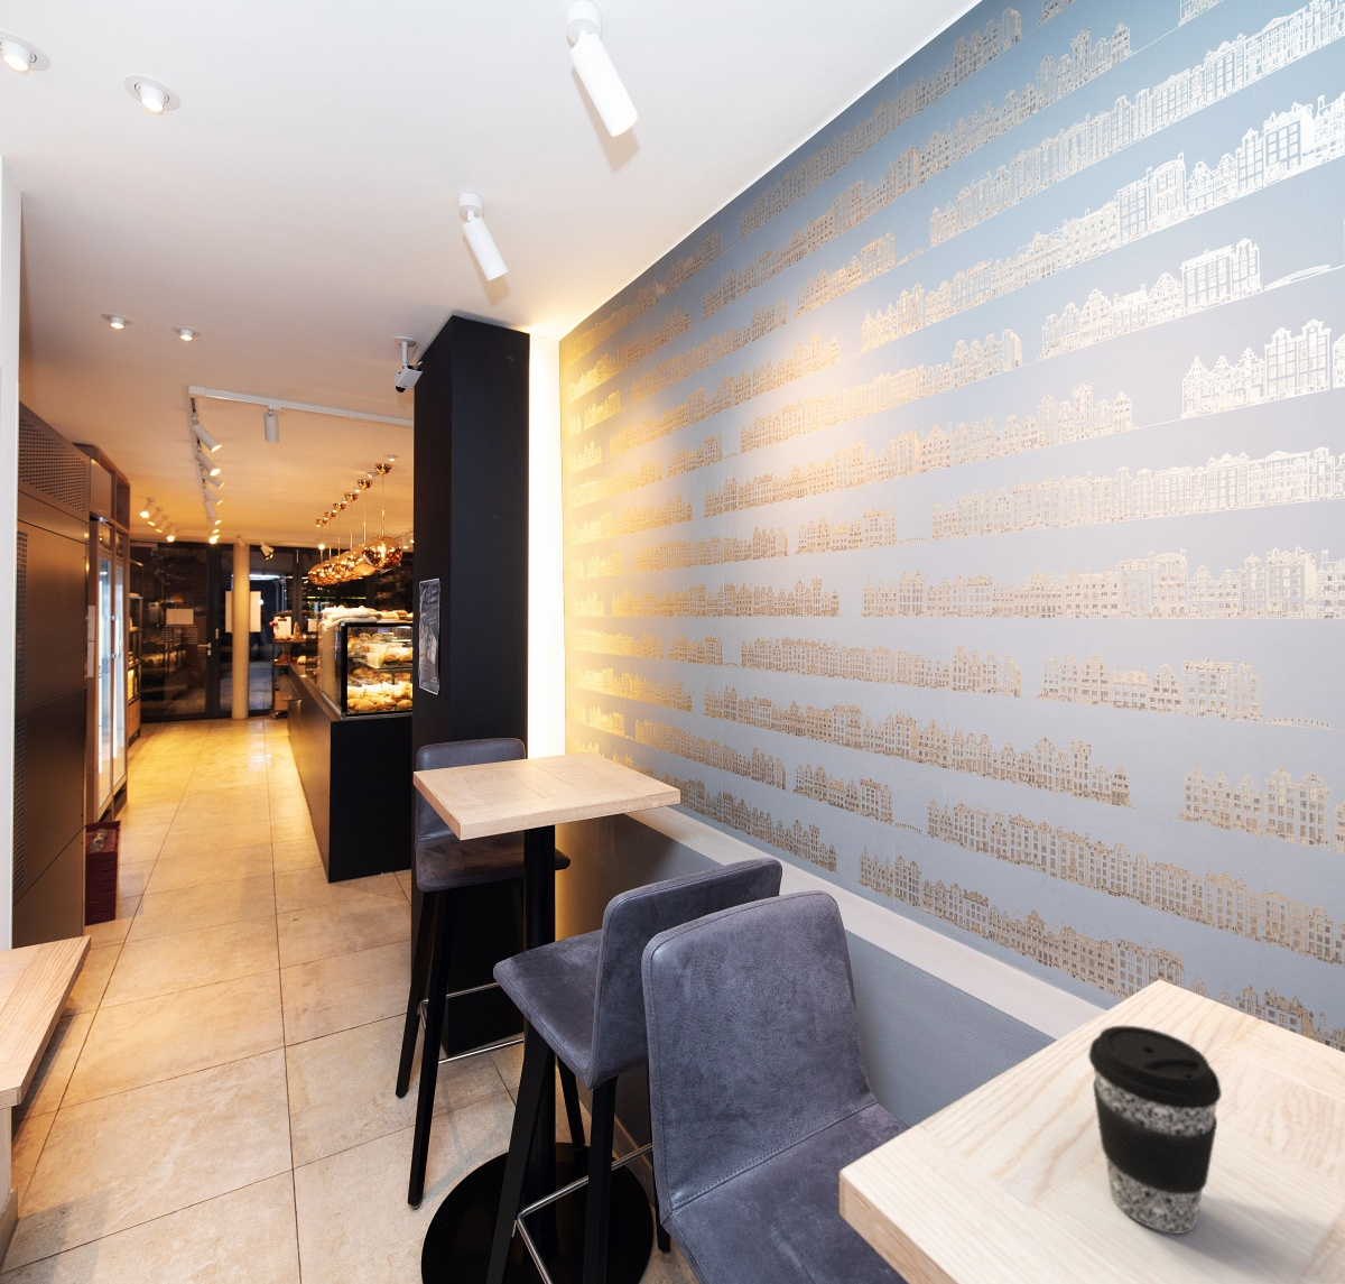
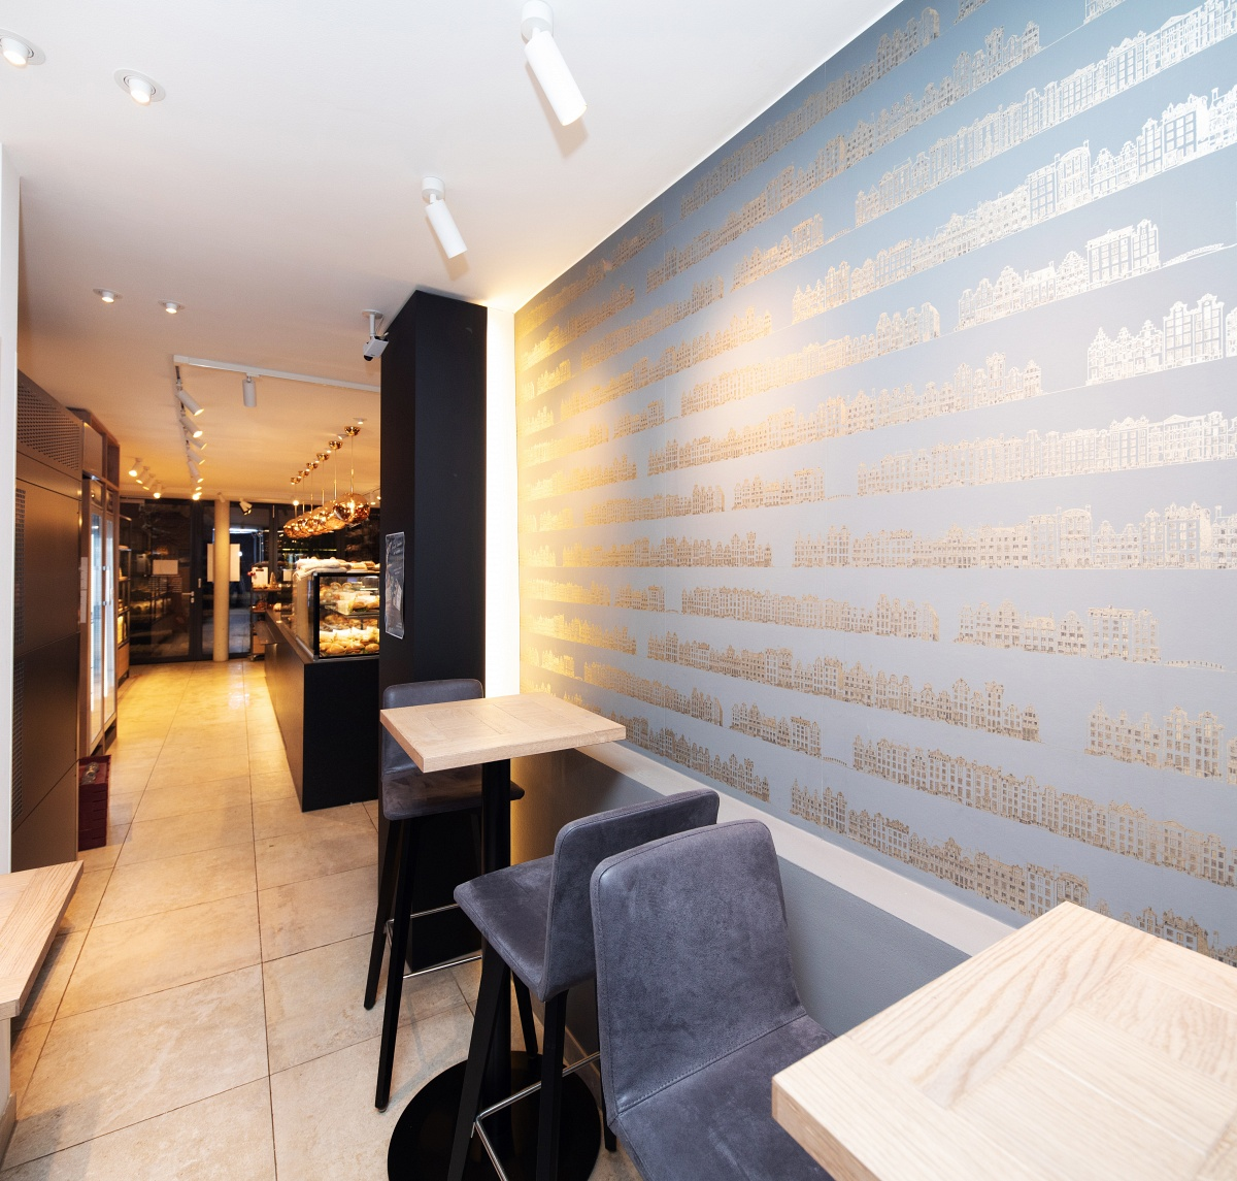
- coffee cup (1152, 1125)
